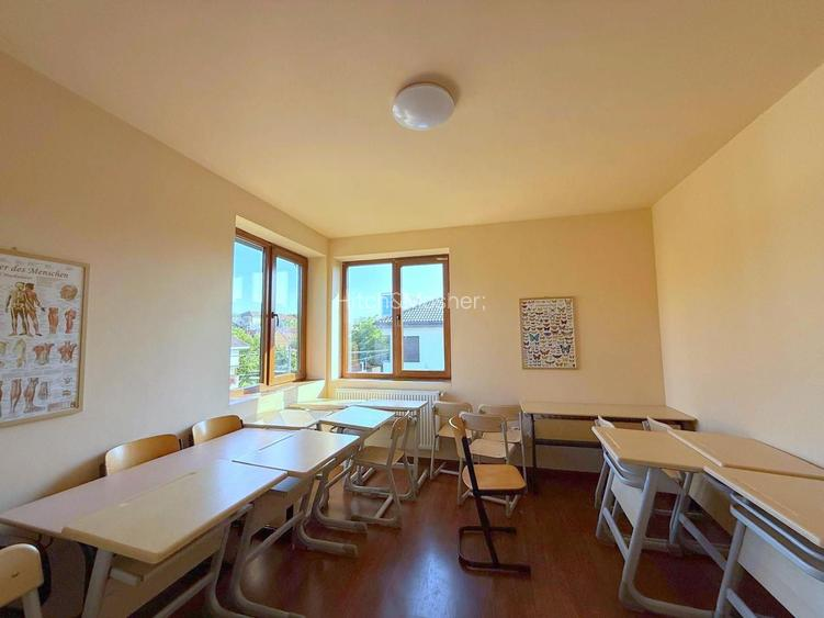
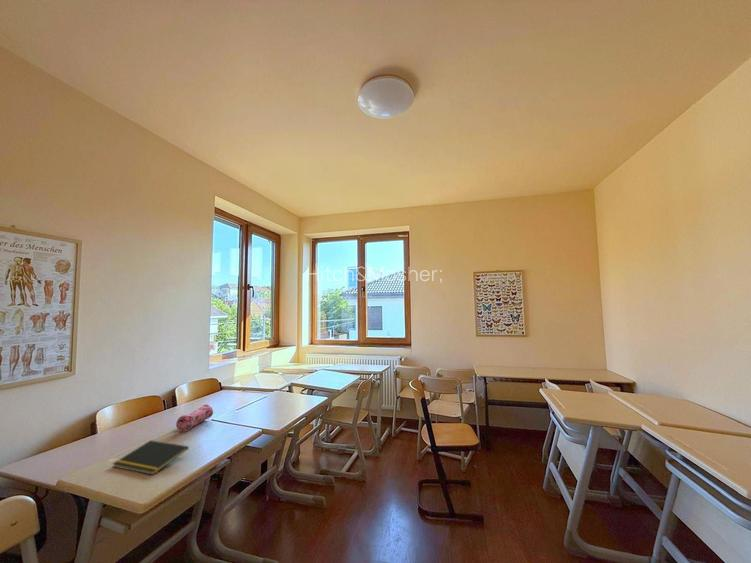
+ notepad (151, 456)
+ pencil case (195, 417)
